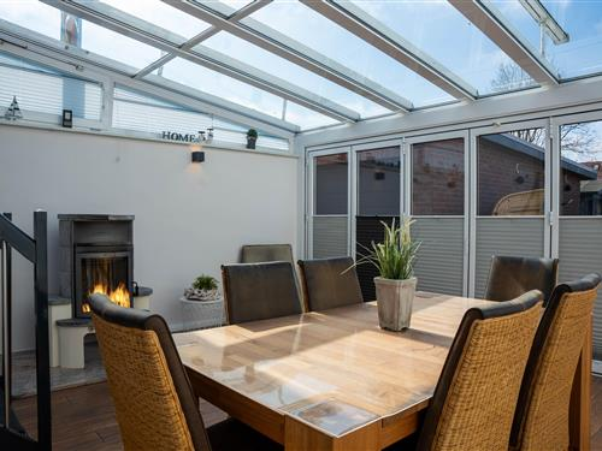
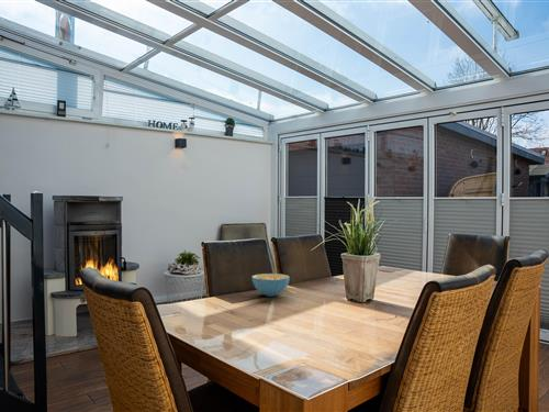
+ cereal bowl (270, 286)
